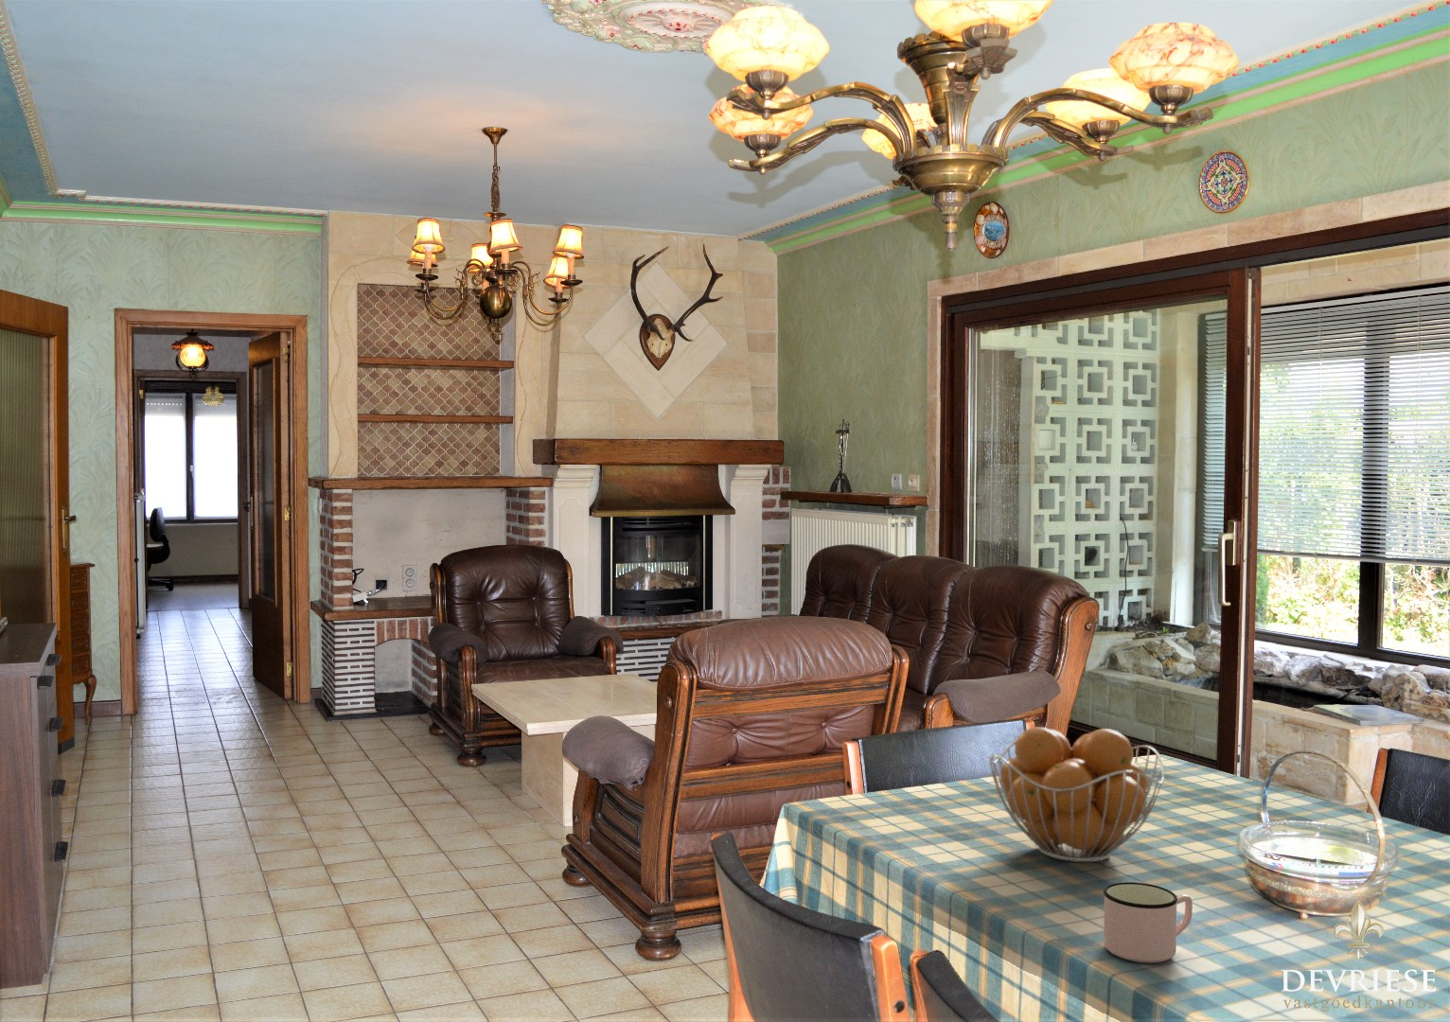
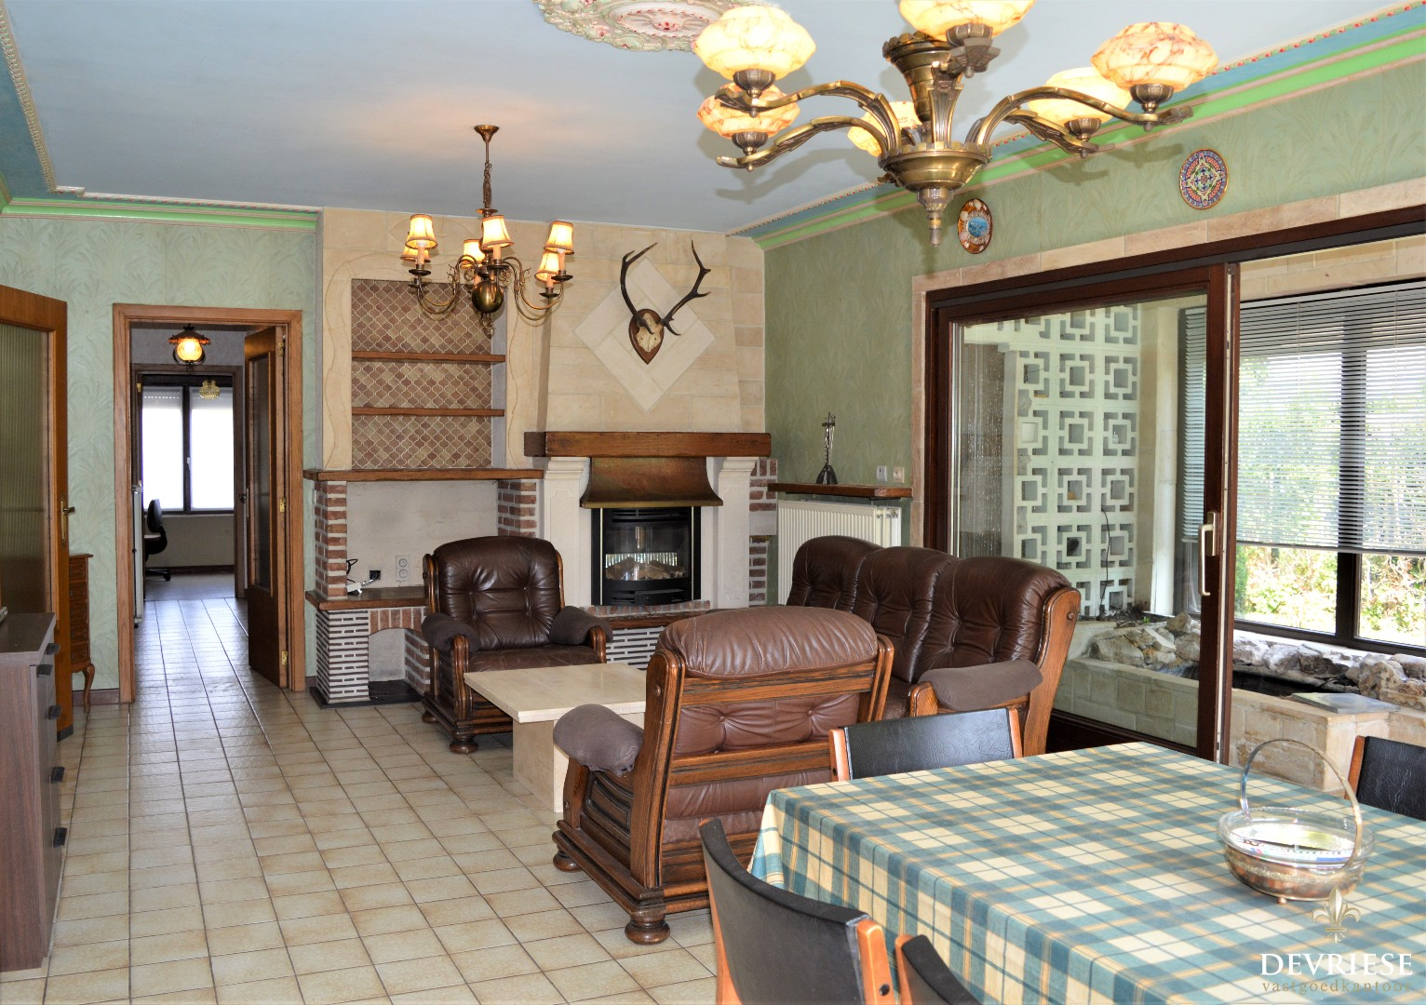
- fruit basket (1075, 789)
- mug (1149, 920)
